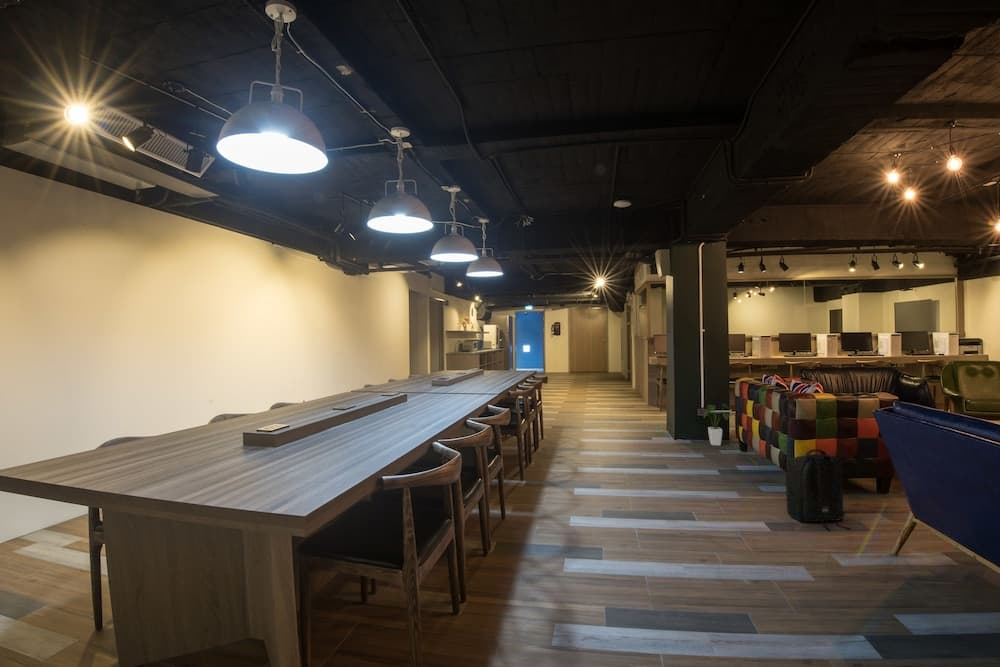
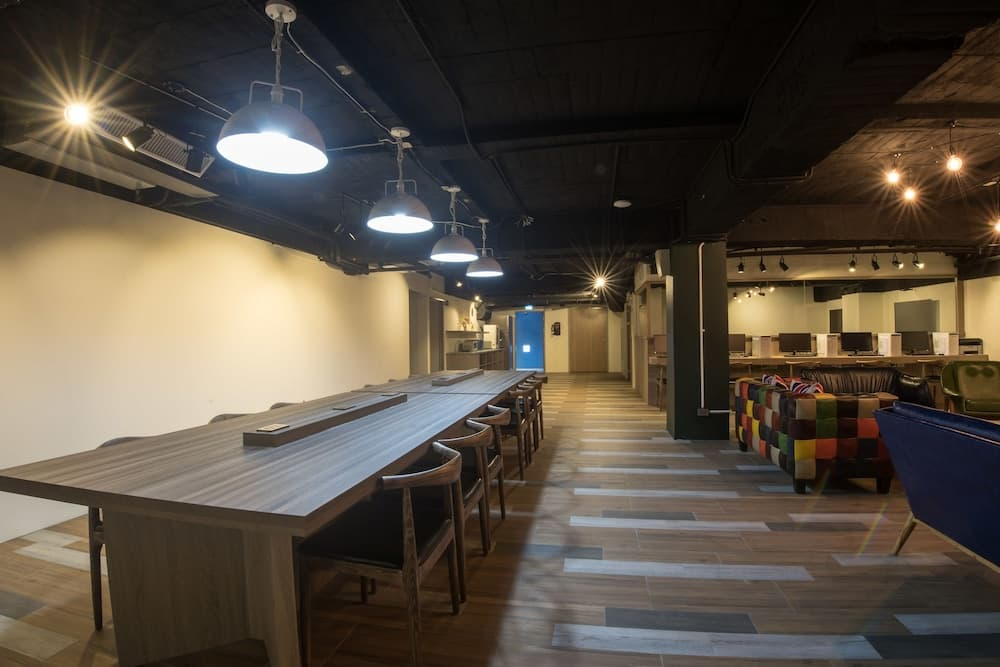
- backpack (818, 485)
- house plant (717, 424)
